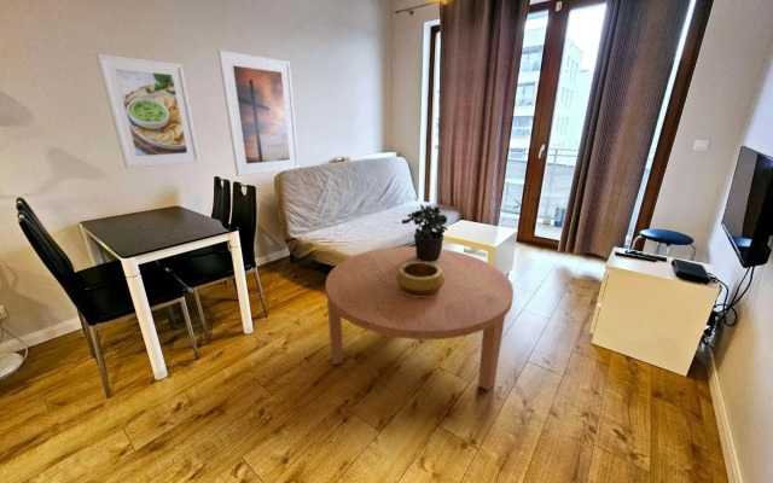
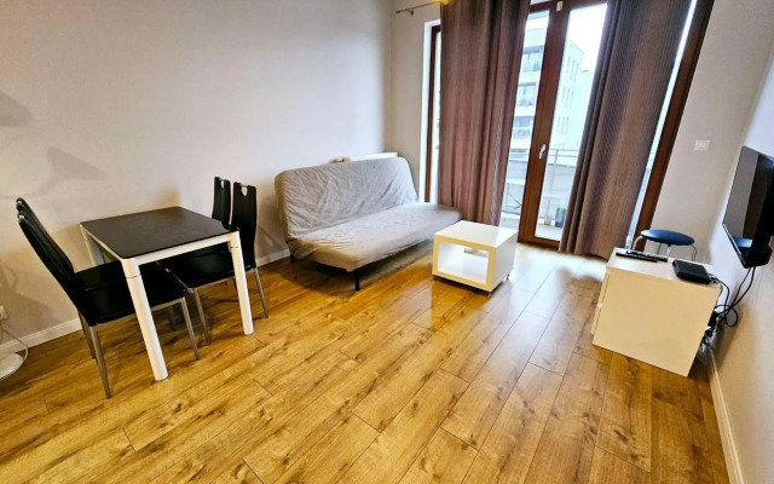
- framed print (263, 117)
- potted plant (426, 231)
- coffee table (415, 312)
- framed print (153, 115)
- decorative bowl (419, 278)
